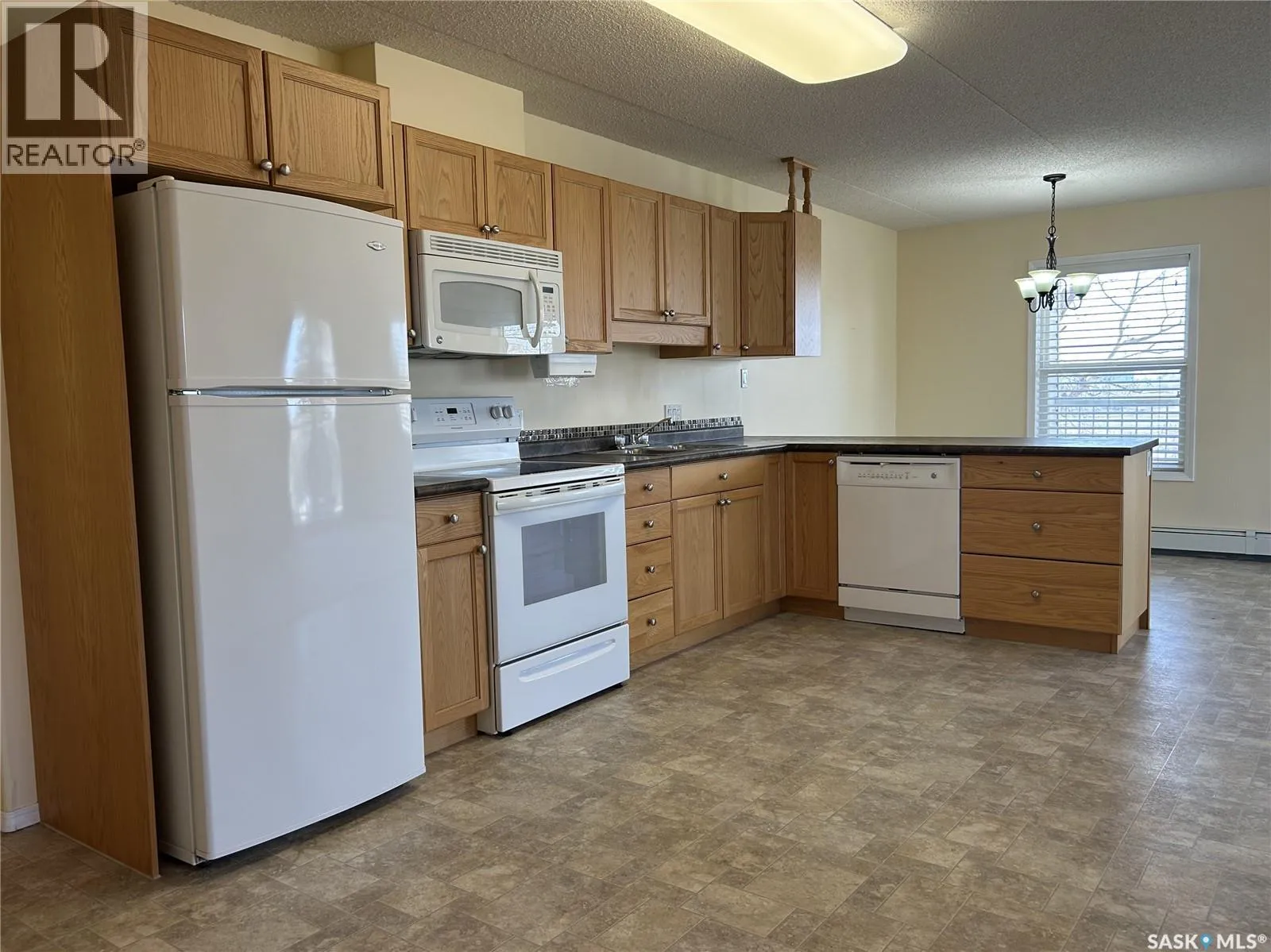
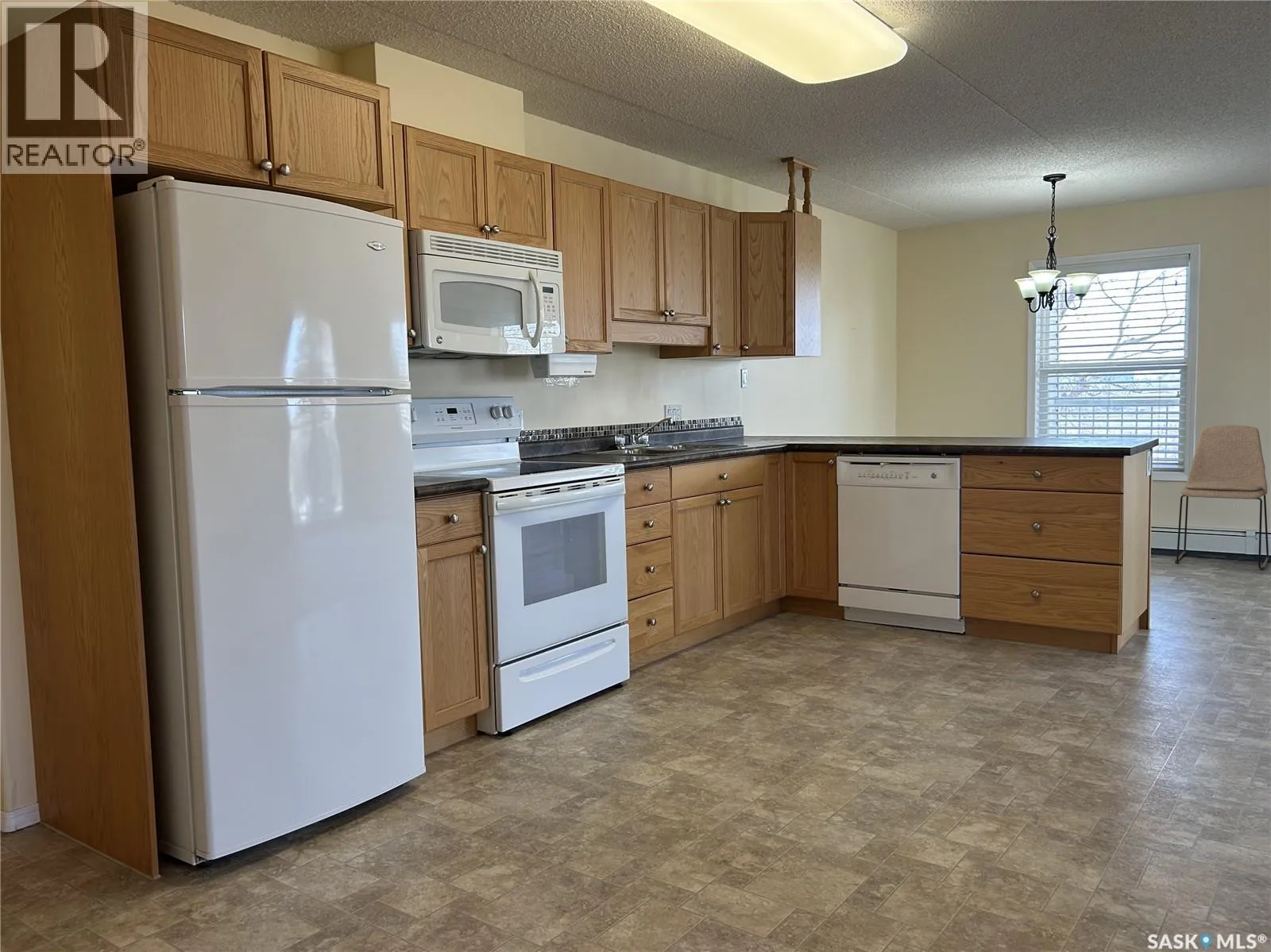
+ chair (1223, 494)
